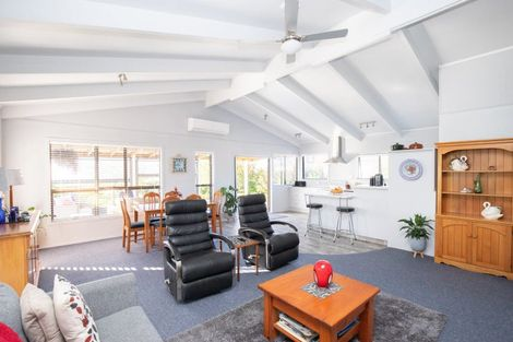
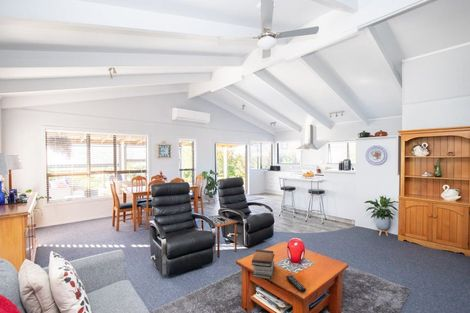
+ book stack (263, 263)
+ remote control (295, 283)
